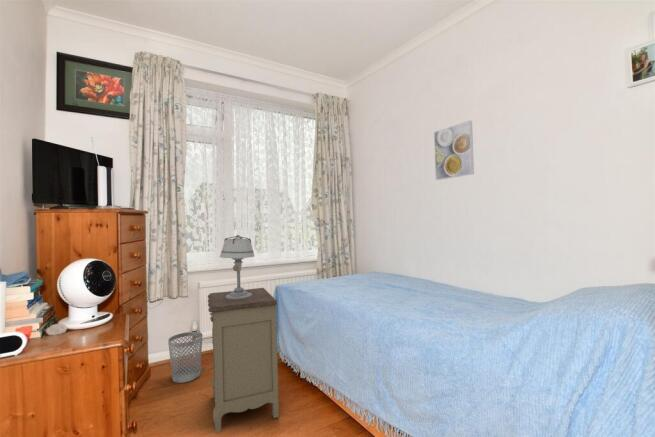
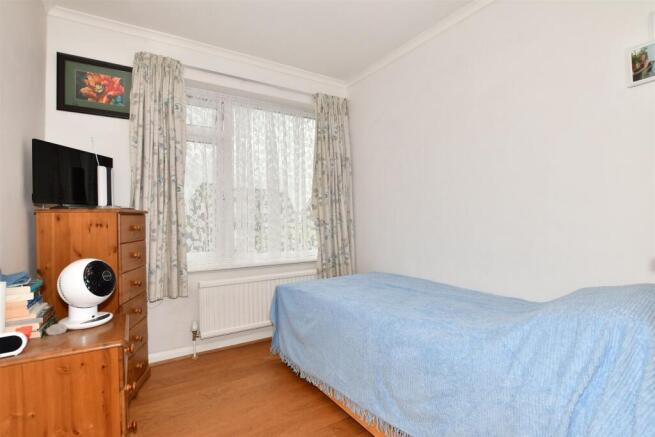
- table lamp (237, 265)
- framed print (452, 152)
- nightstand (237, 352)
- wastebasket (186, 356)
